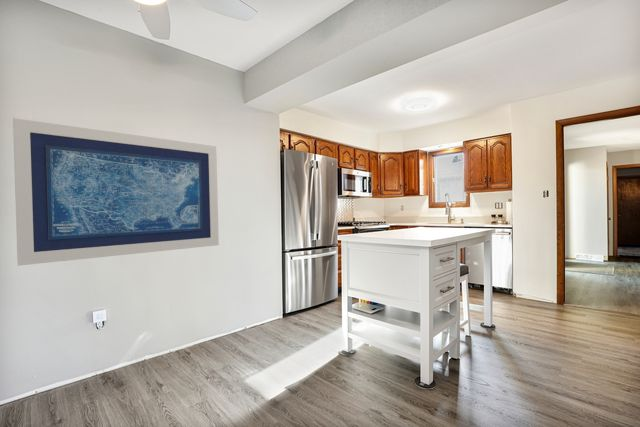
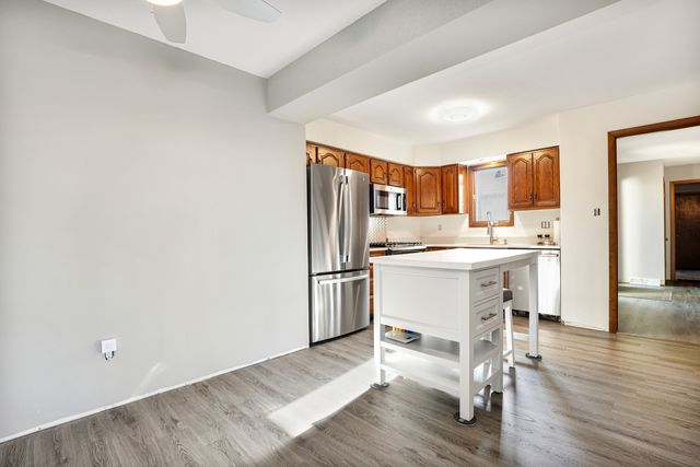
- wall art (135, 194)
